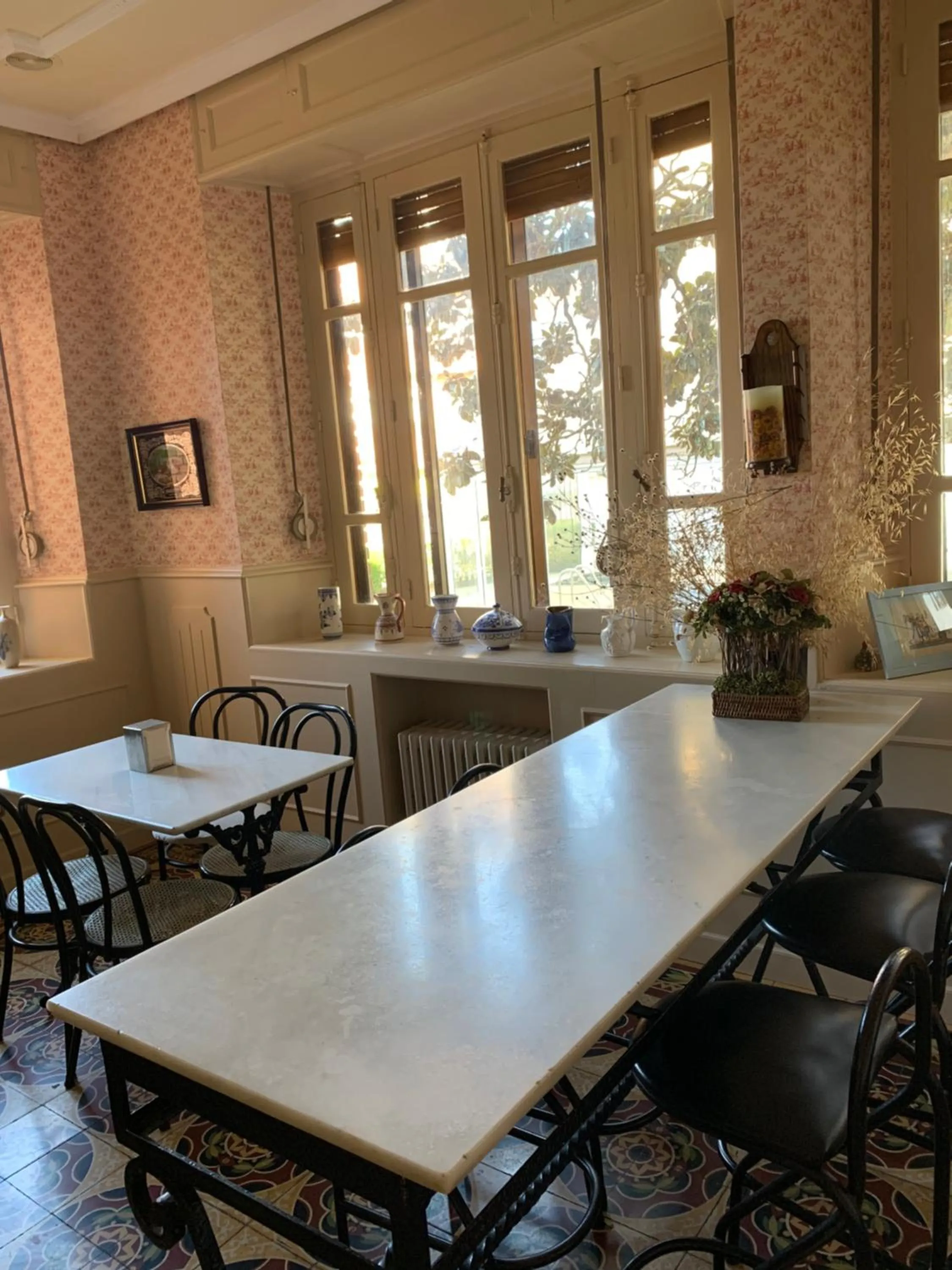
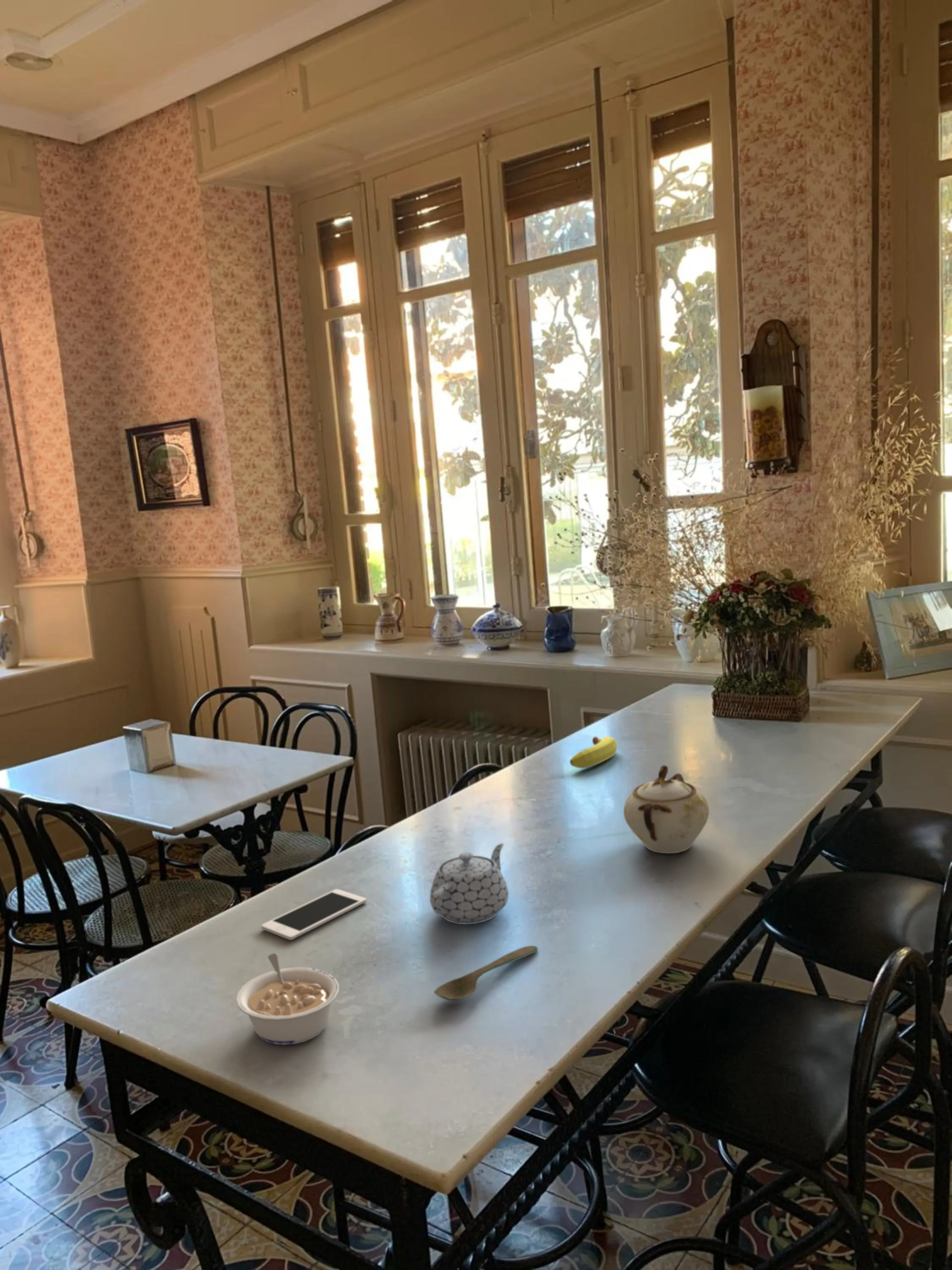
+ cell phone (315, 913)
+ teapot (470, 882)
+ sugar bowl (665, 805)
+ spoon (490, 970)
+ fruit (591, 750)
+ legume (286, 1004)
